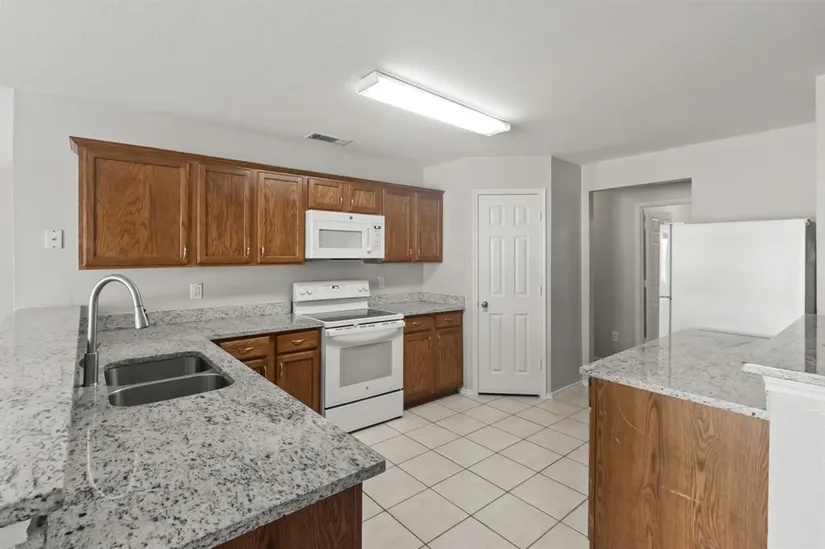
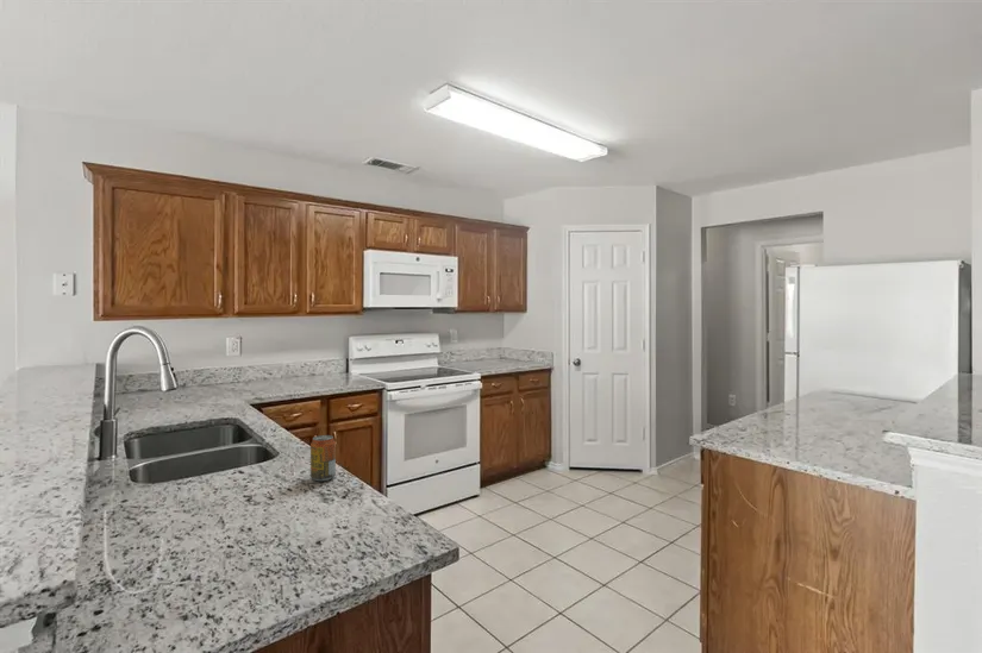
+ beverage can (323, 457)
